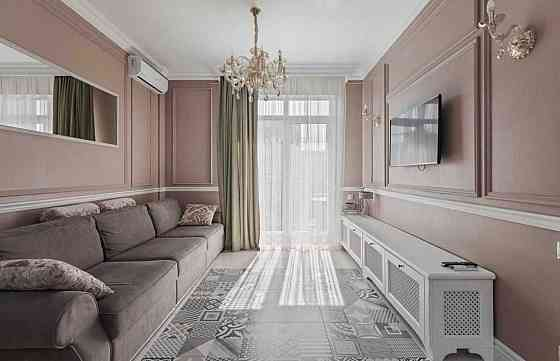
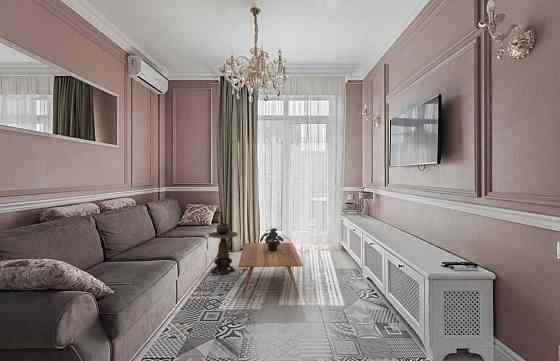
+ side table (223, 247)
+ coffee table (269, 266)
+ potted plant (273, 239)
